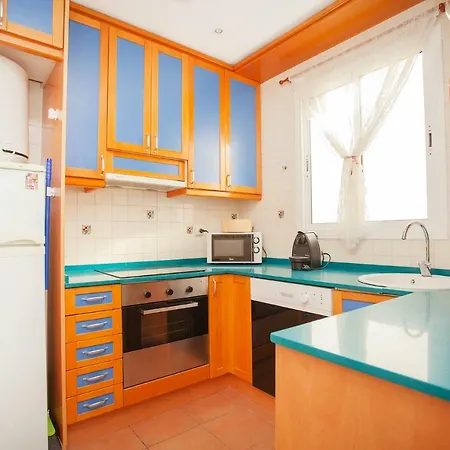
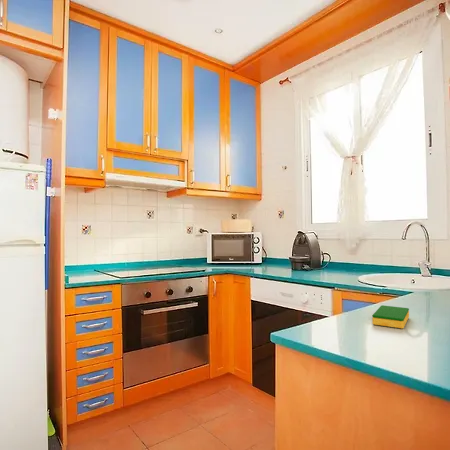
+ dish sponge (391, 315)
